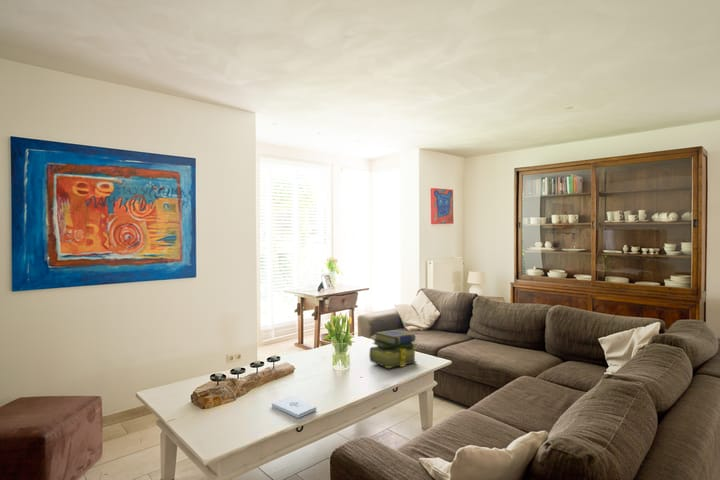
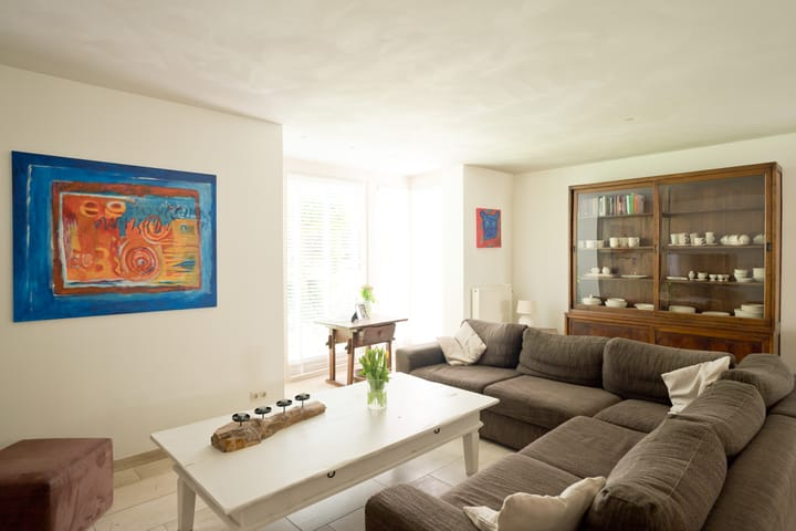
- stack of books (393, 346)
- notepad (294, 406)
